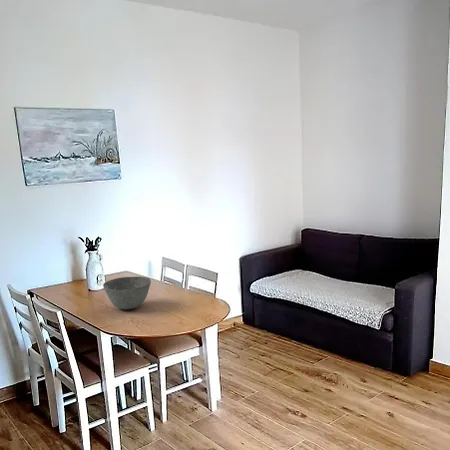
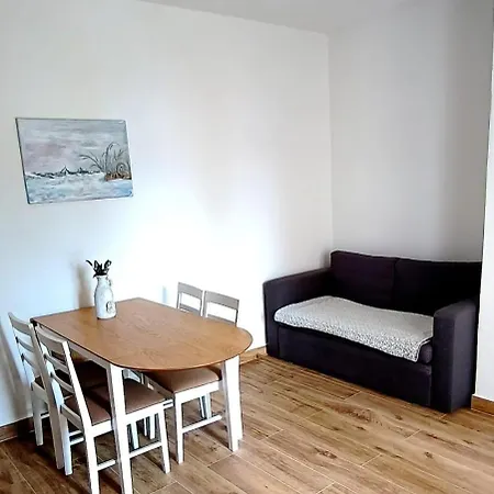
- bowl (128, 294)
